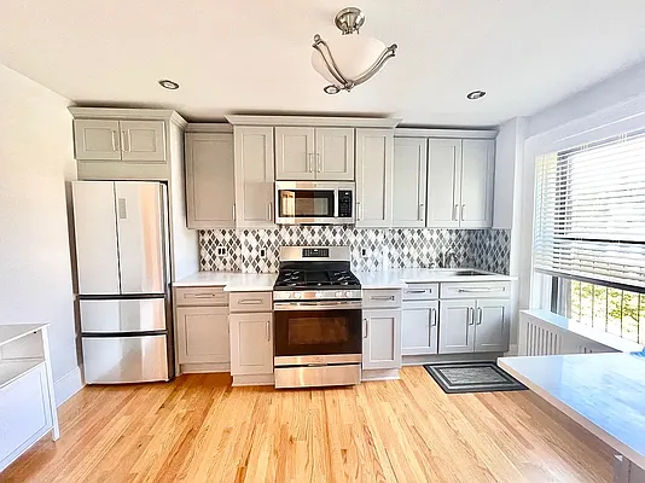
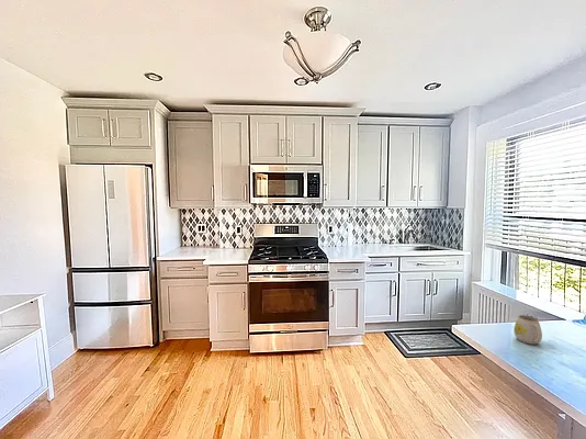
+ mug (529, 330)
